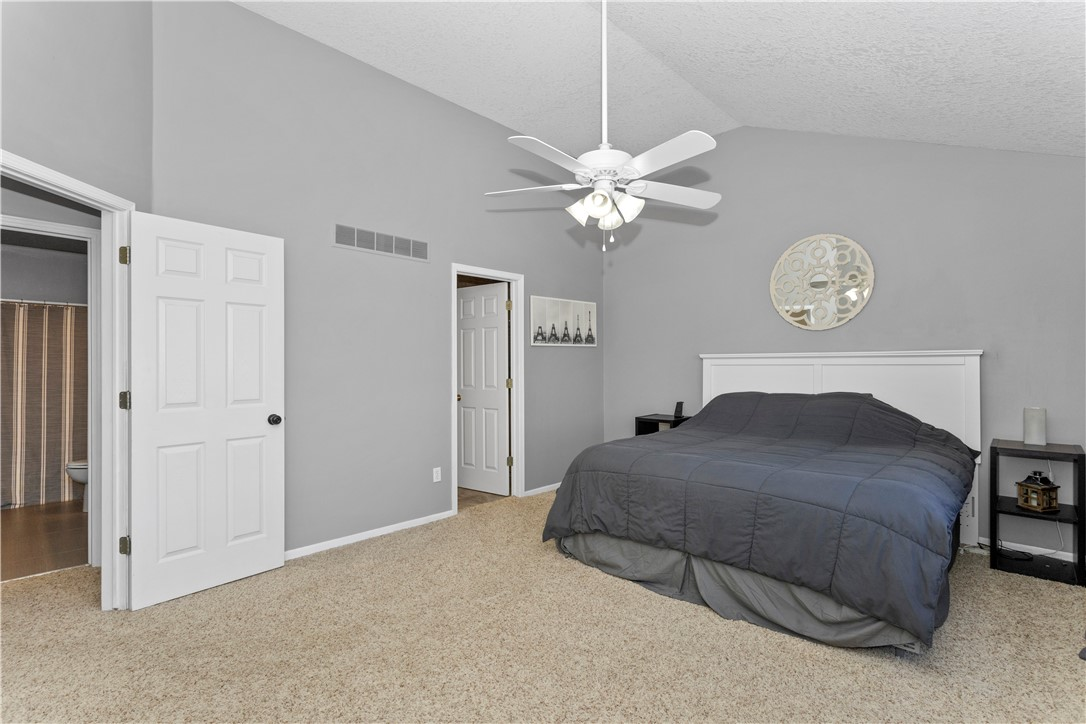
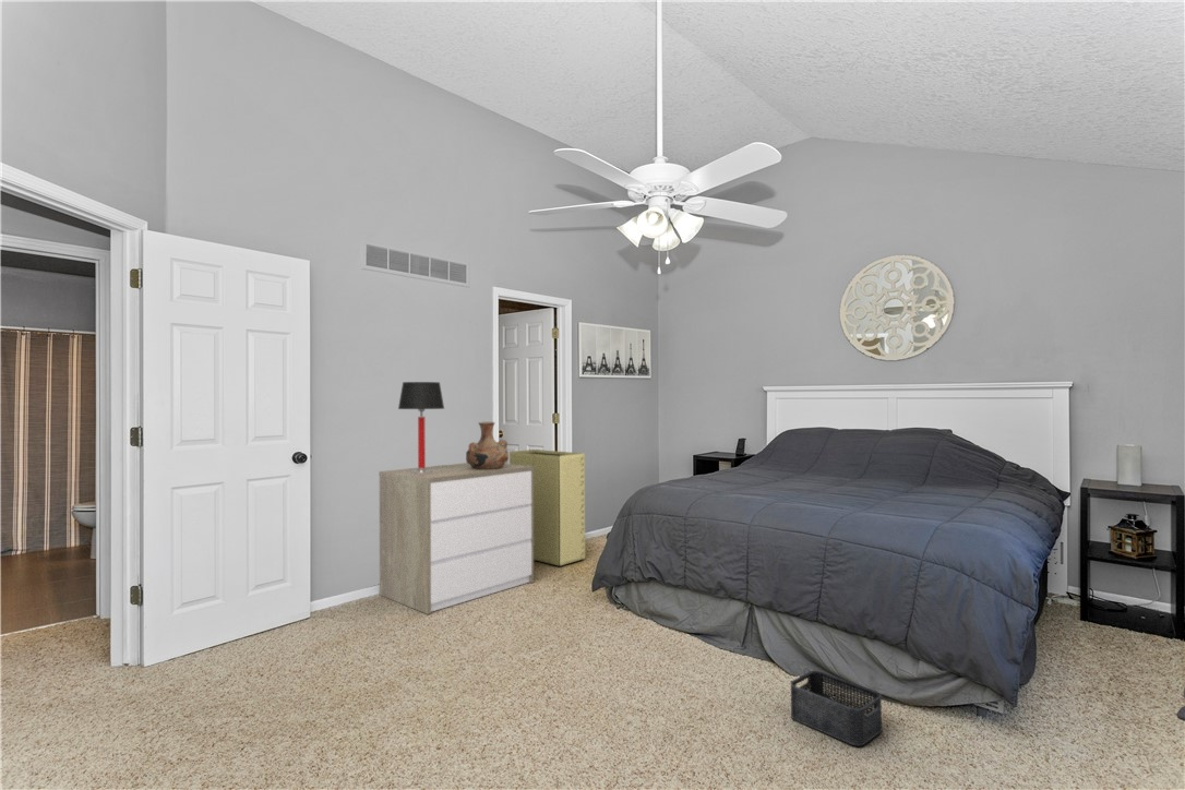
+ table lamp (421, 427)
+ dresser (458, 528)
+ vase (487, 444)
+ storage bin (835, 706)
+ laundry hamper (546, 504)
